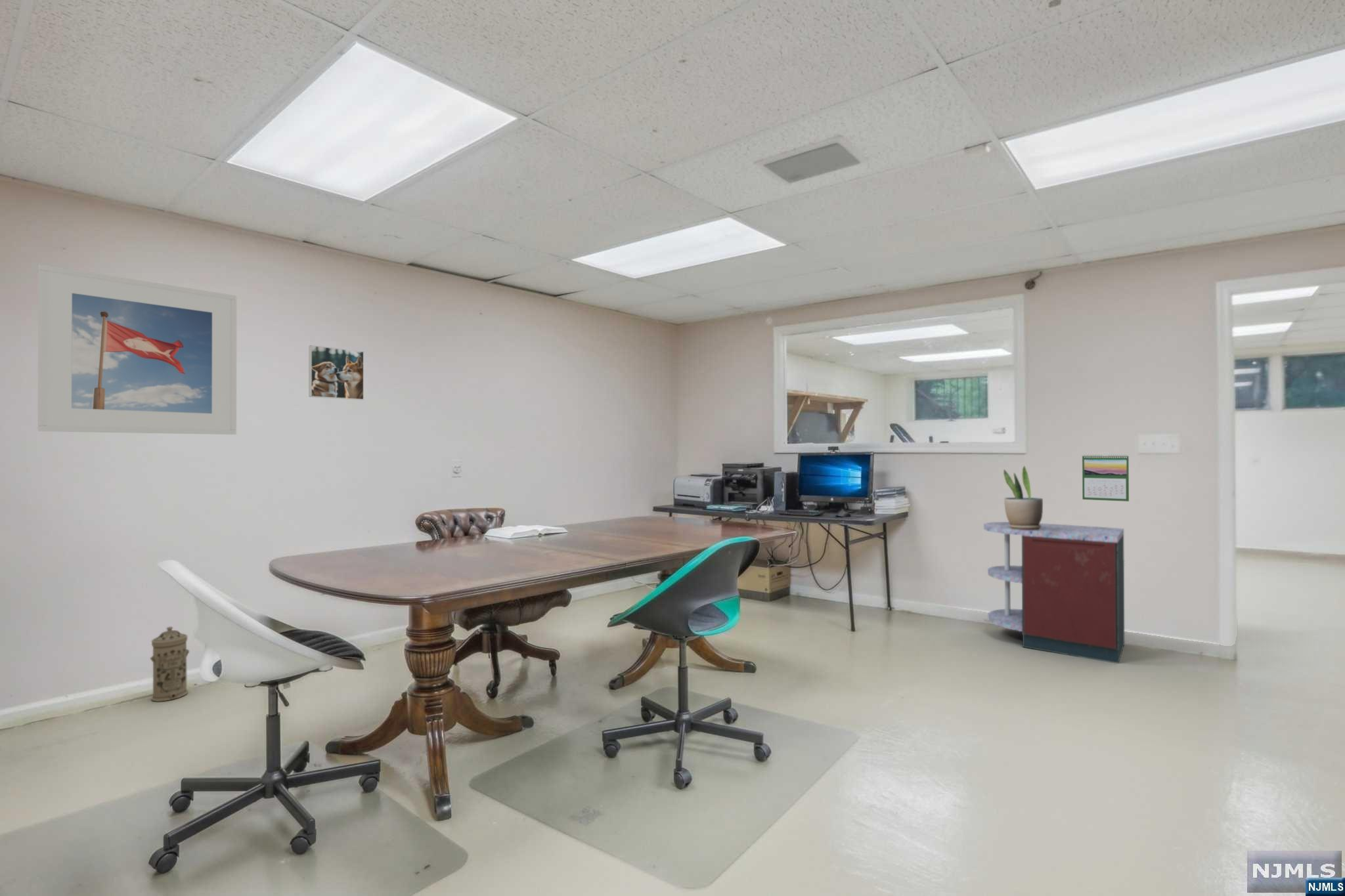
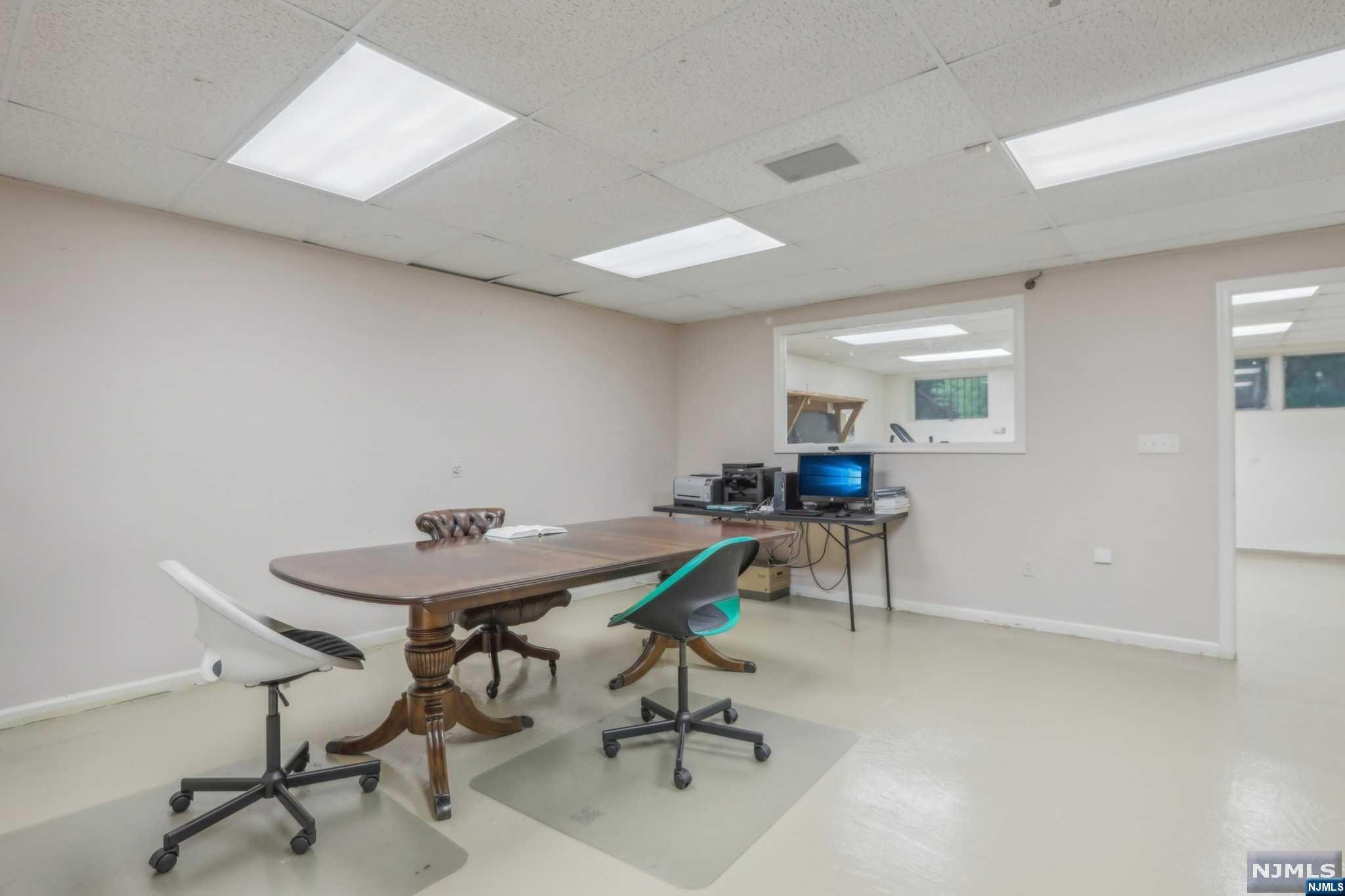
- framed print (146, 357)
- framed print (337, 373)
- storage cabinet (1049, 584)
- calendar (1105, 477)
- water filter (169, 661)
- potted plant (1023, 496)
